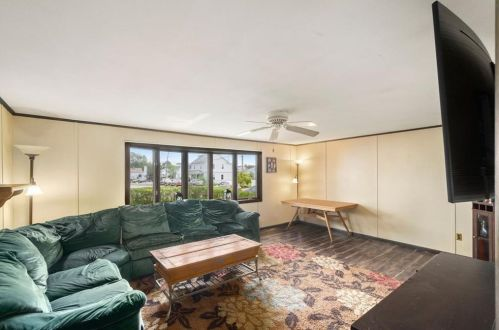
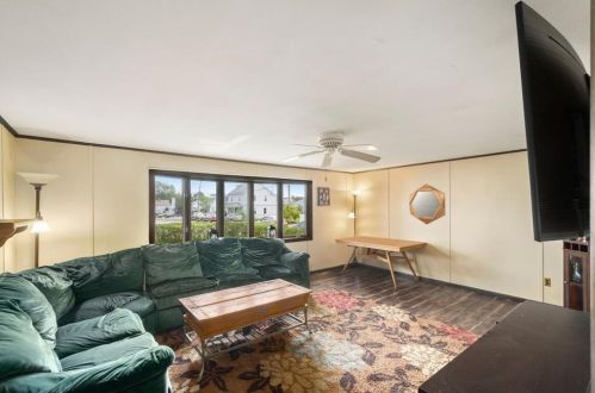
+ home mirror (424, 204)
